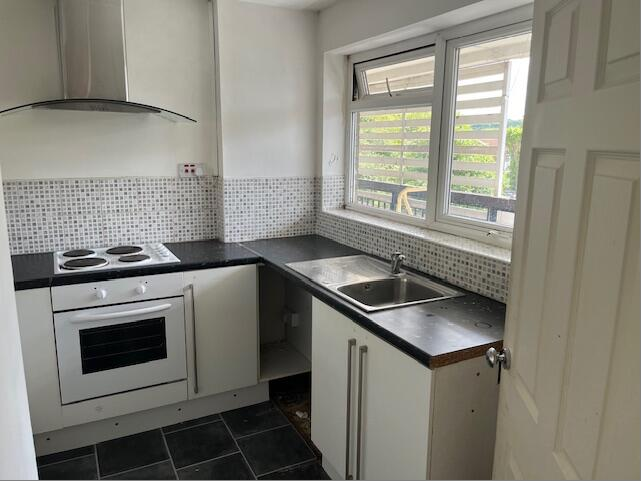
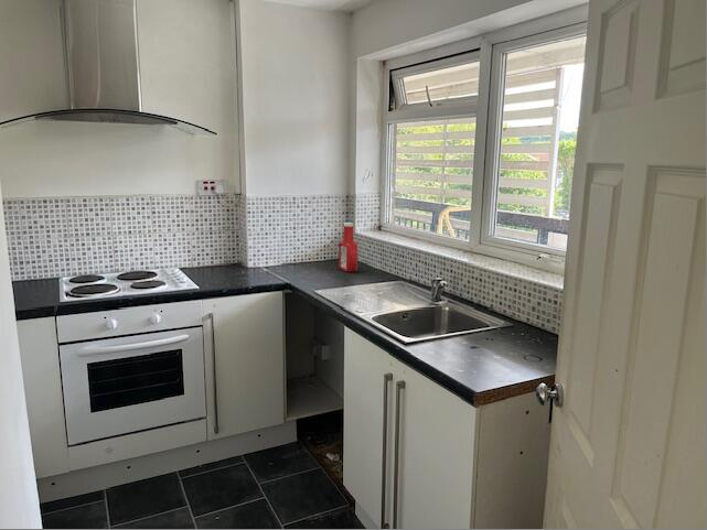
+ soap bottle (347, 246)
